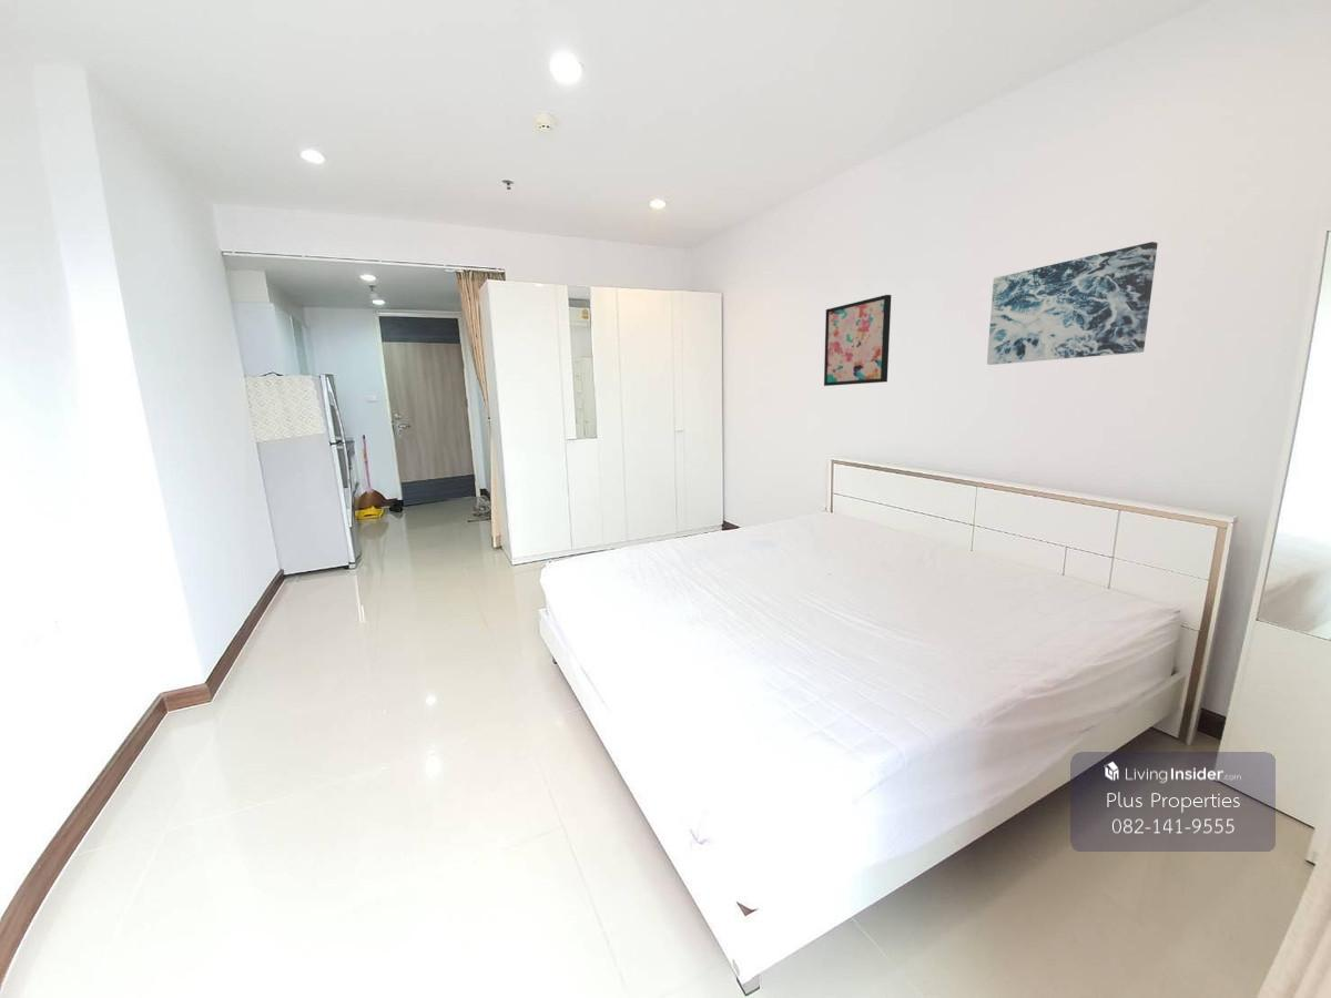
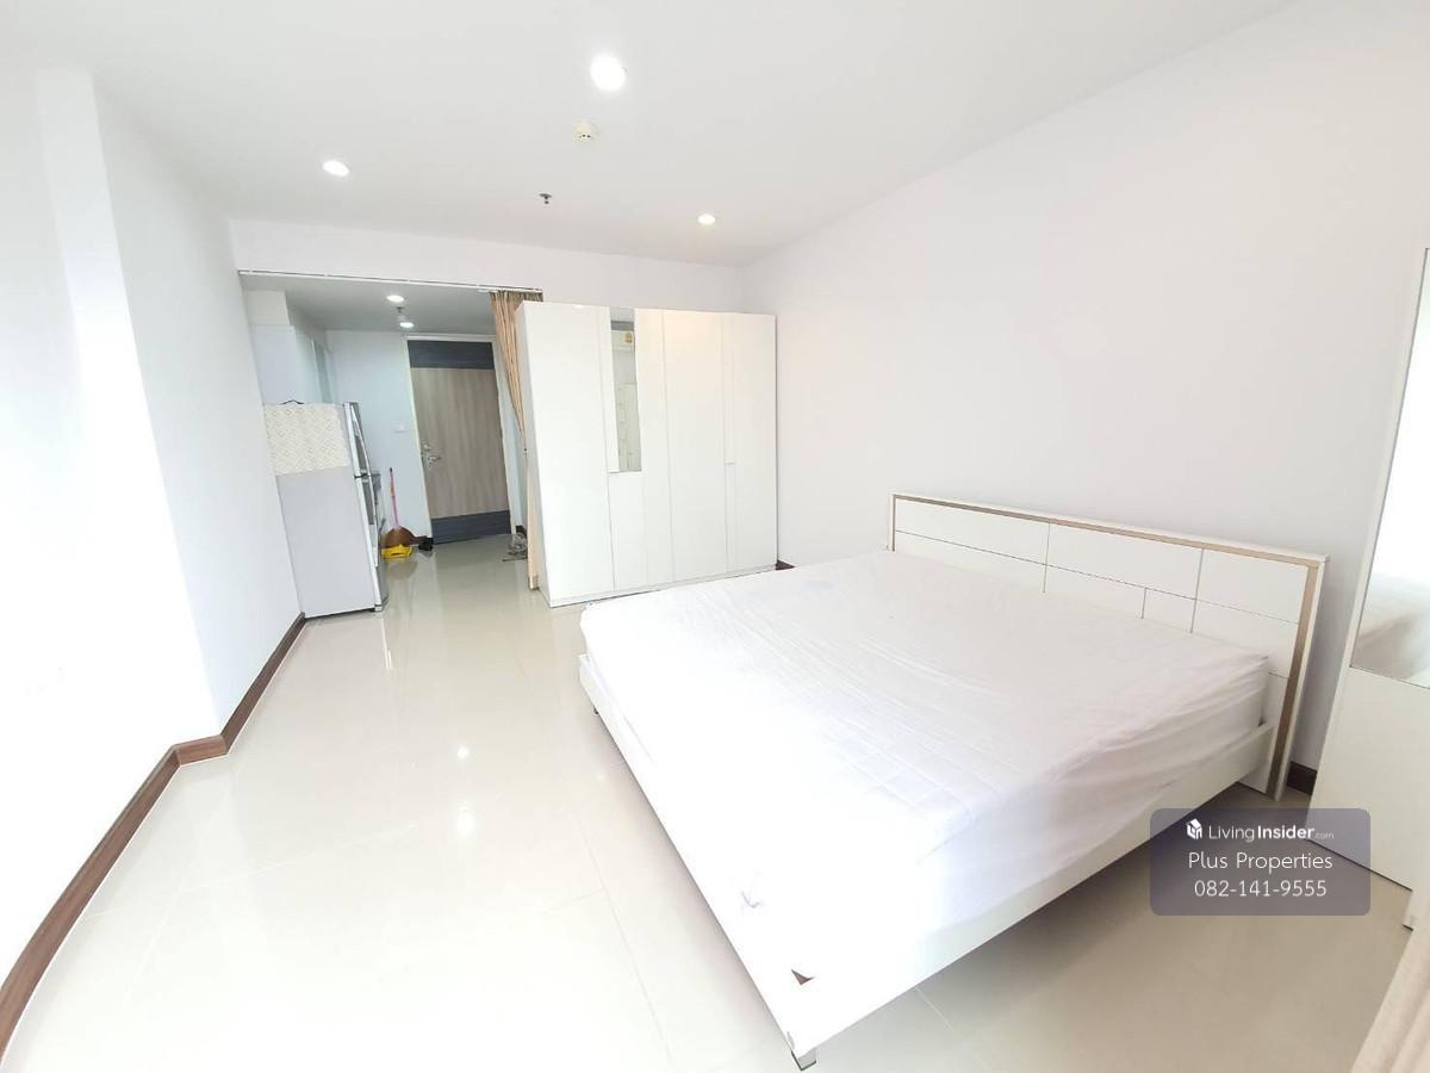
- wall art (1061, 310)
- wall art (854, 344)
